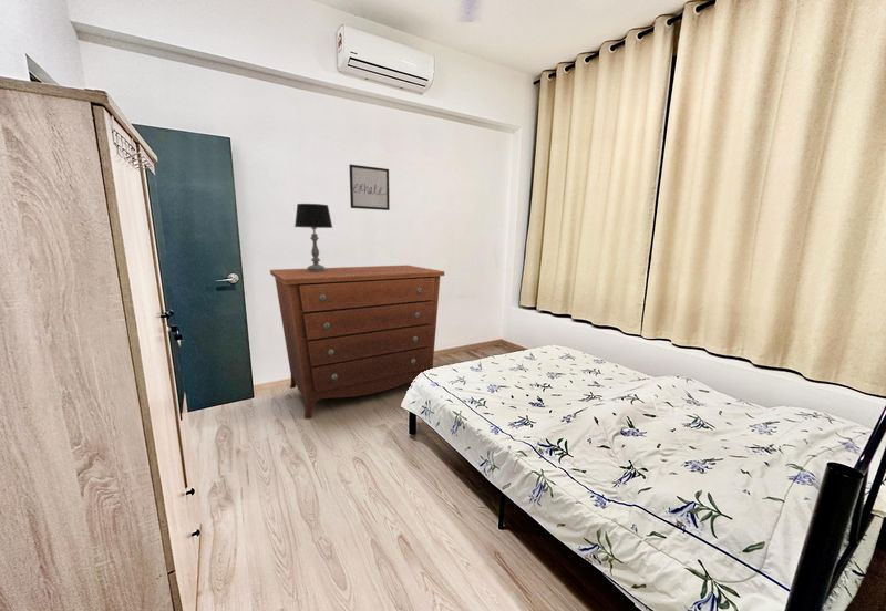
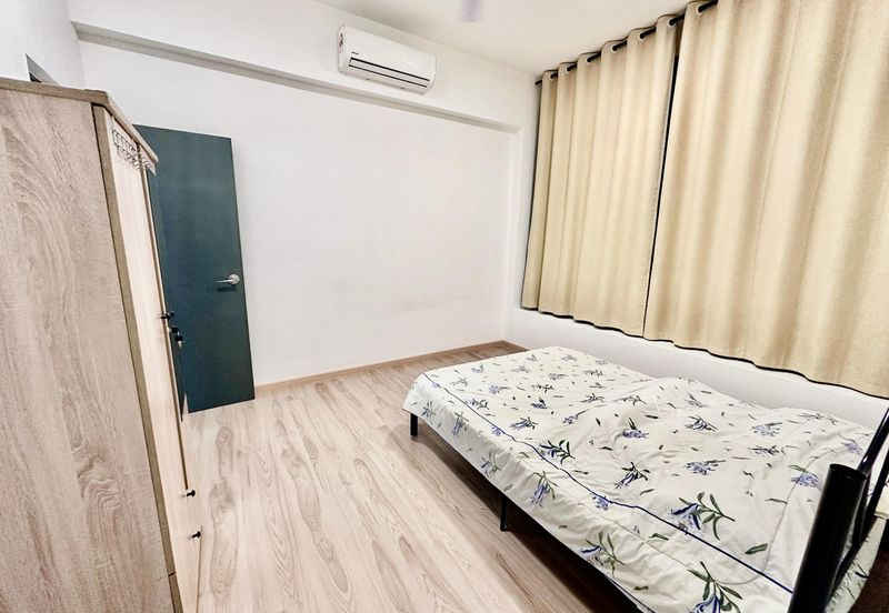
- dresser (360, 330)
- table lamp (315, 238)
- wall art (370, 188)
